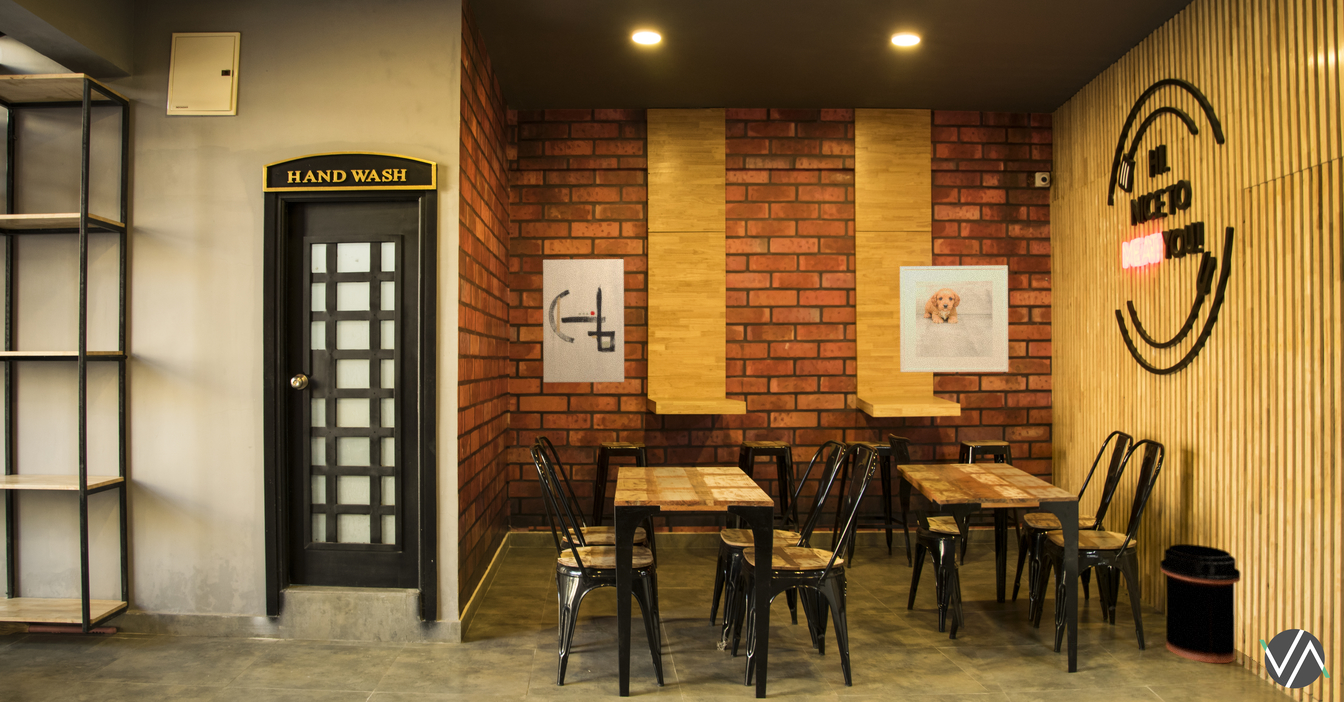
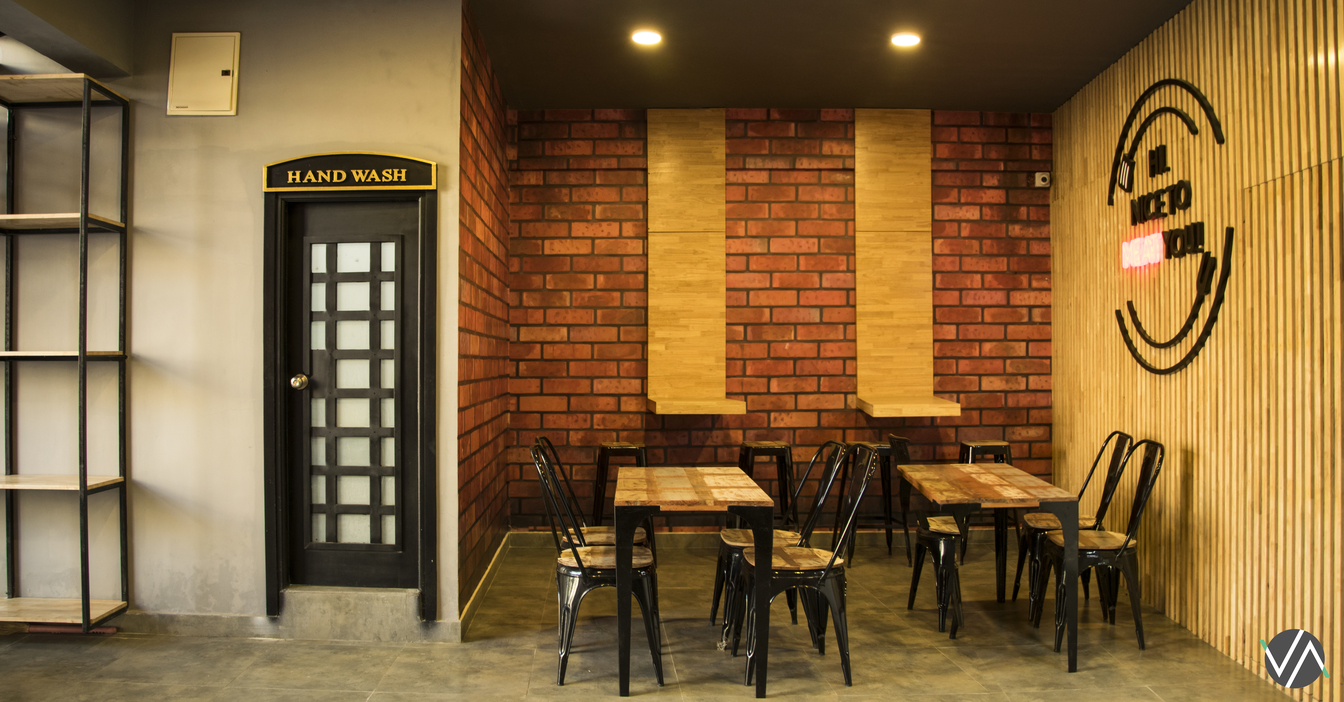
- wall art (583, 320)
- trash can (1199, 601)
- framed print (953, 319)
